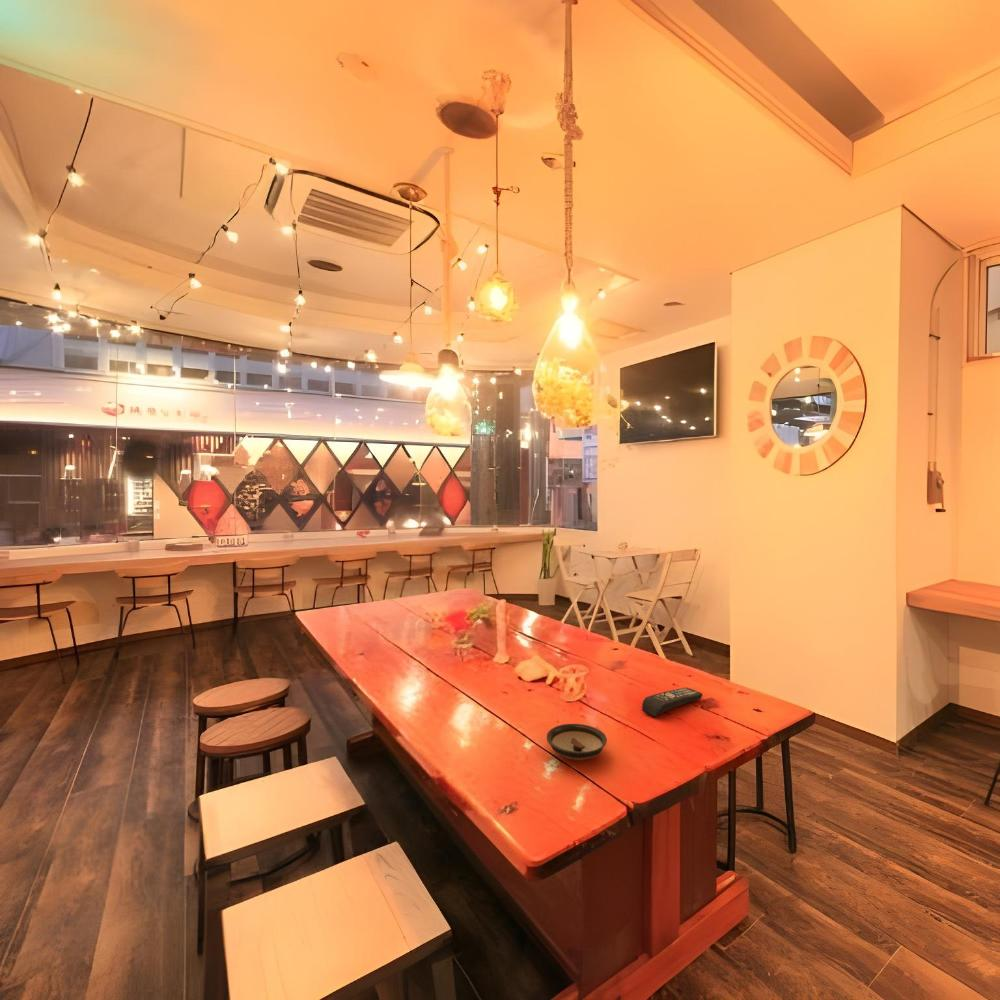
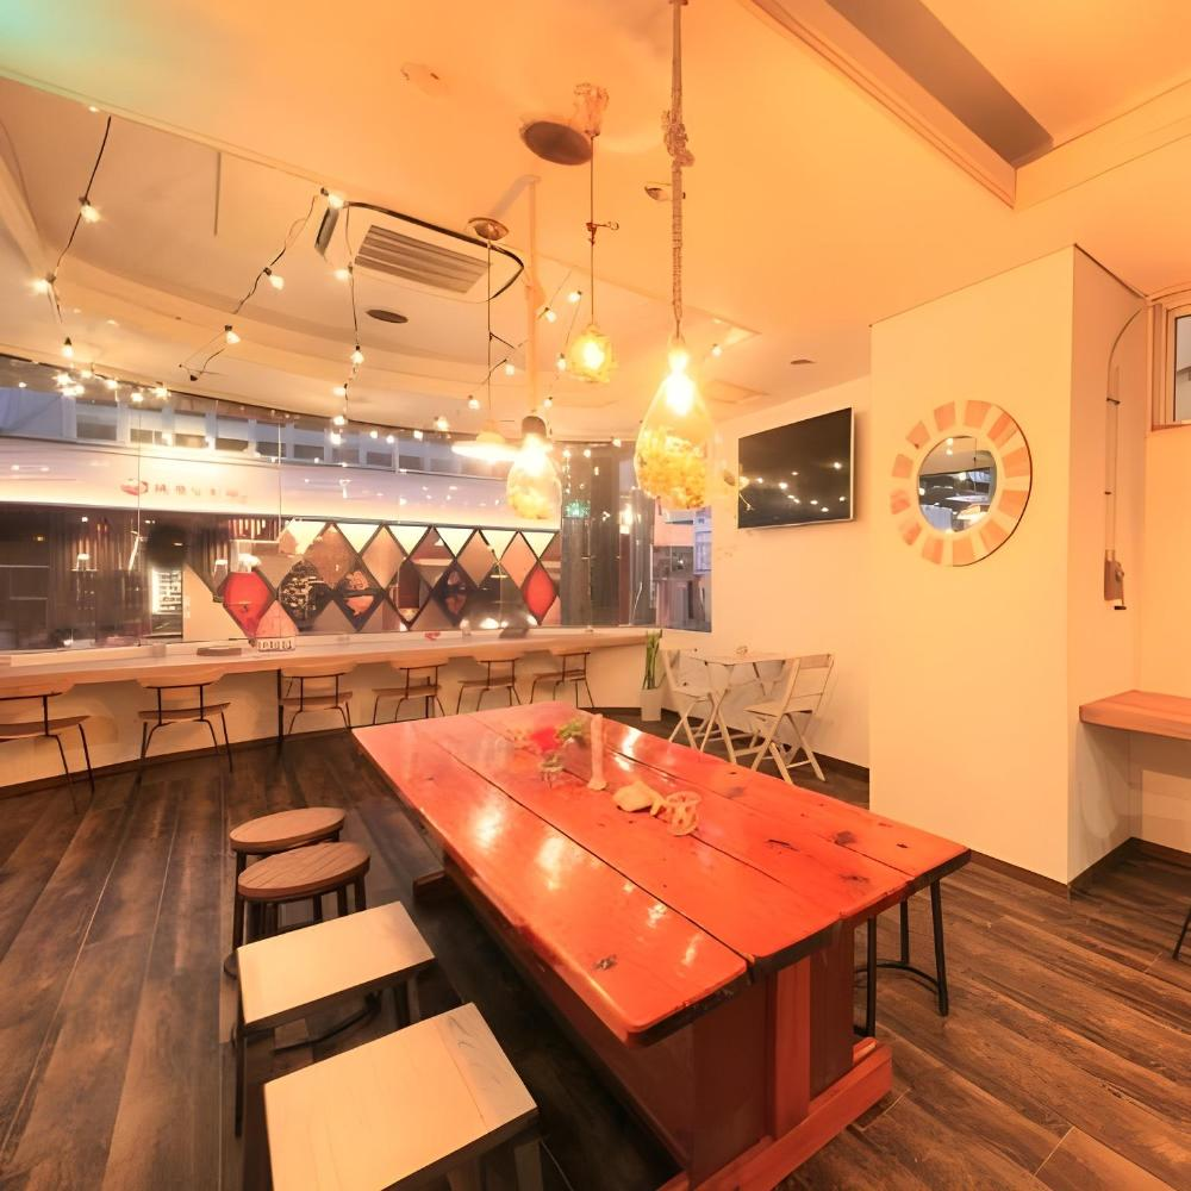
- saucer (576, 744)
- remote control (672, 699)
